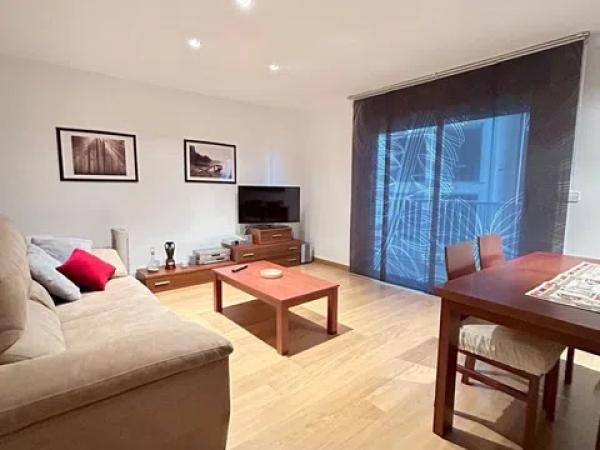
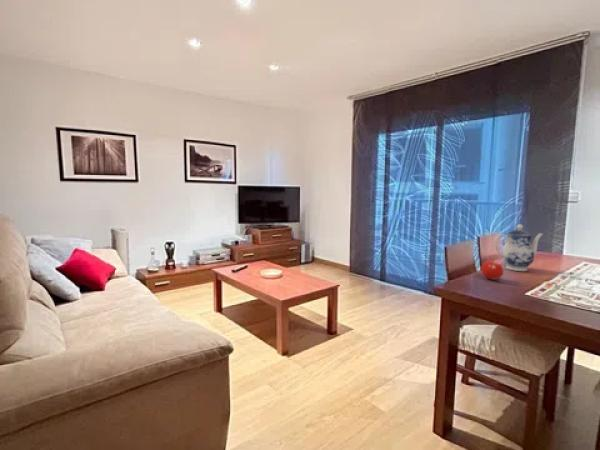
+ fruit (492, 269)
+ teapot (518, 246)
